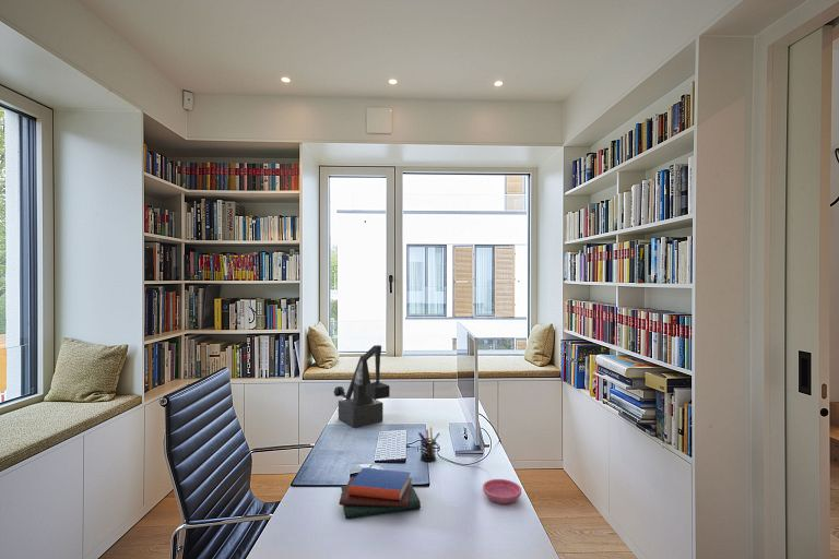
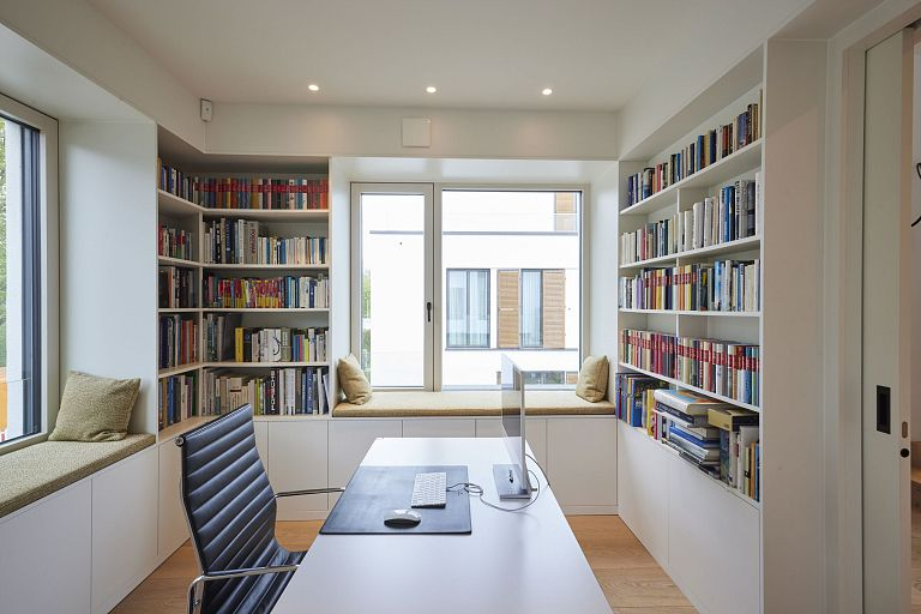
- desk lamp (356, 379)
- book (377, 490)
- pen holder (429, 443)
- saucer (501, 491)
